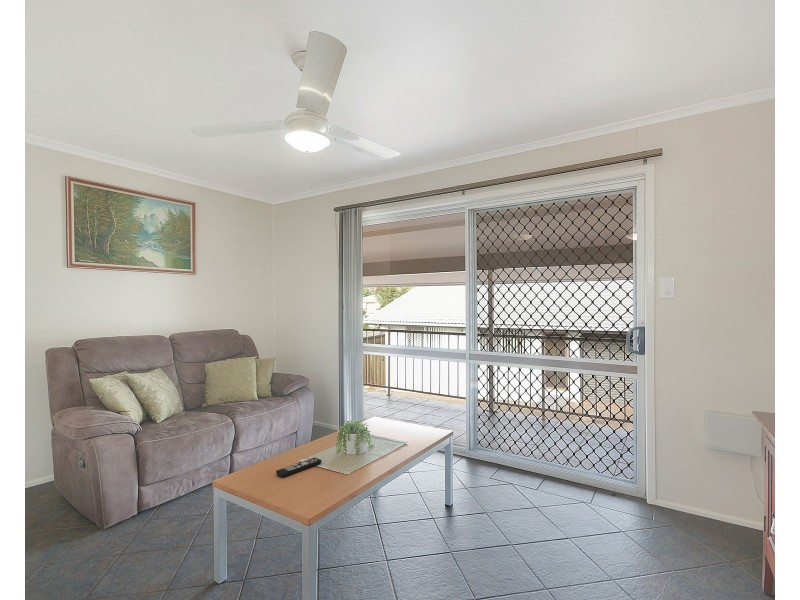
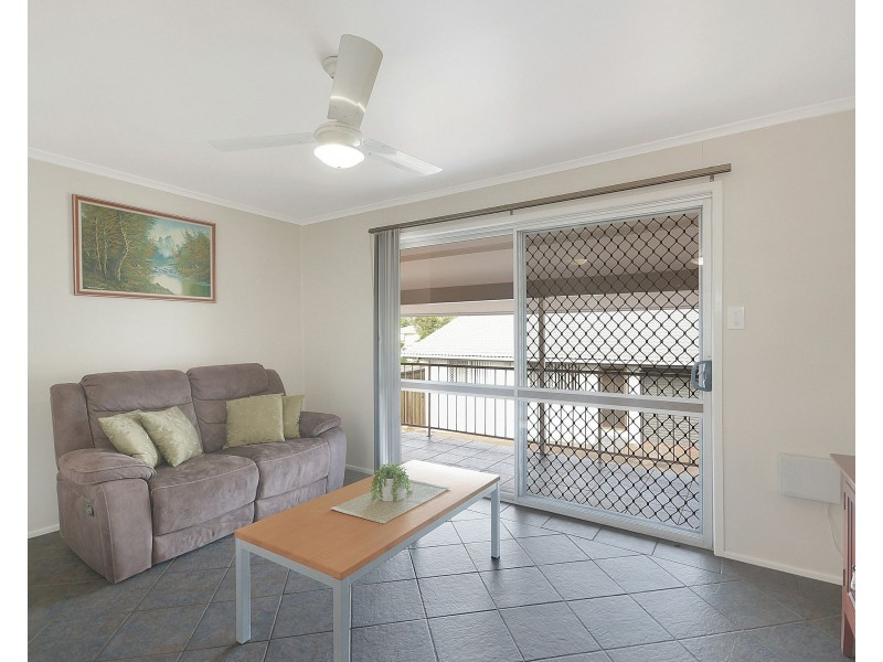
- remote control (299, 466)
